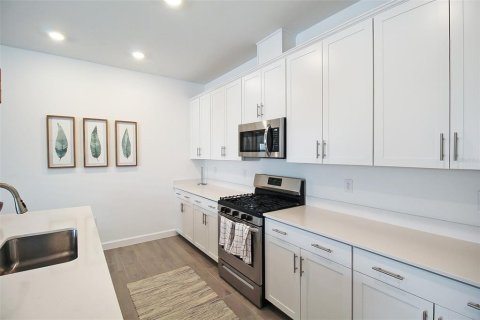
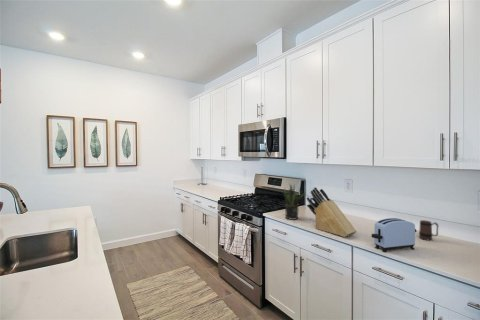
+ mug (428, 230)
+ potted plant (293, 201)
+ knife block (329, 209)
+ toaster (394, 234)
